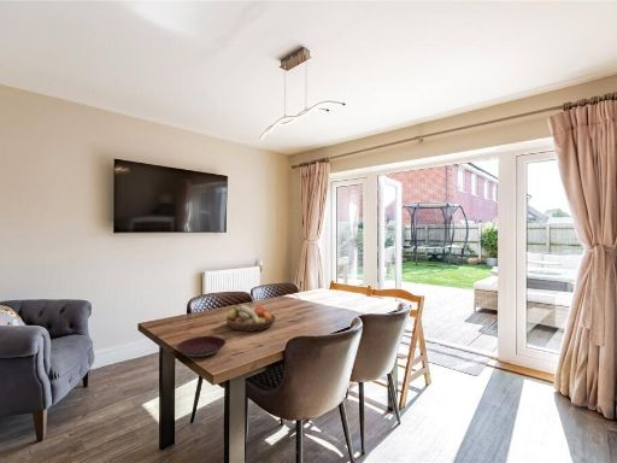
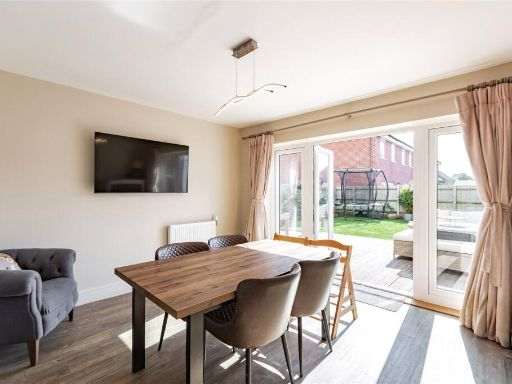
- plate (201, 347)
- fruit bowl (251, 315)
